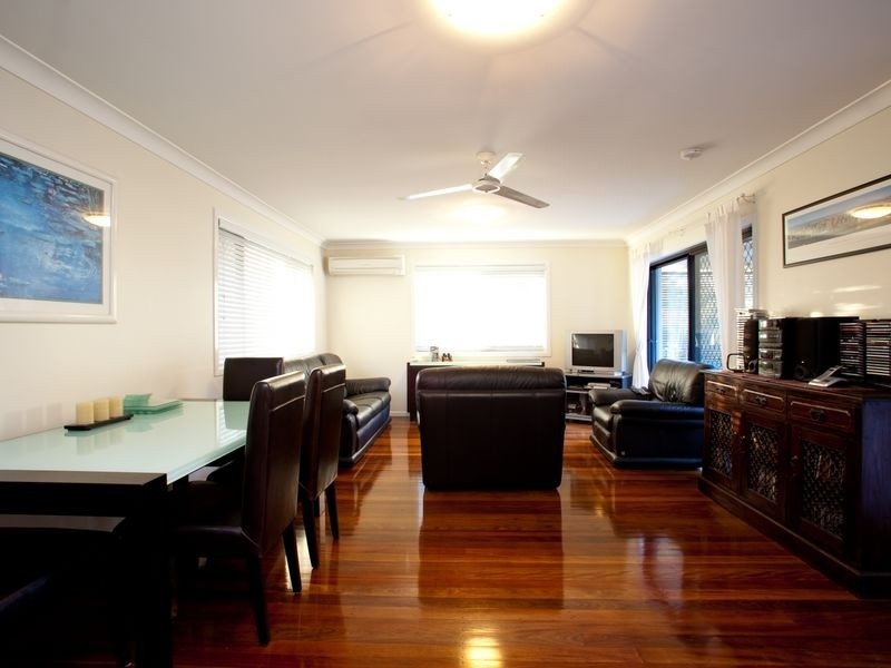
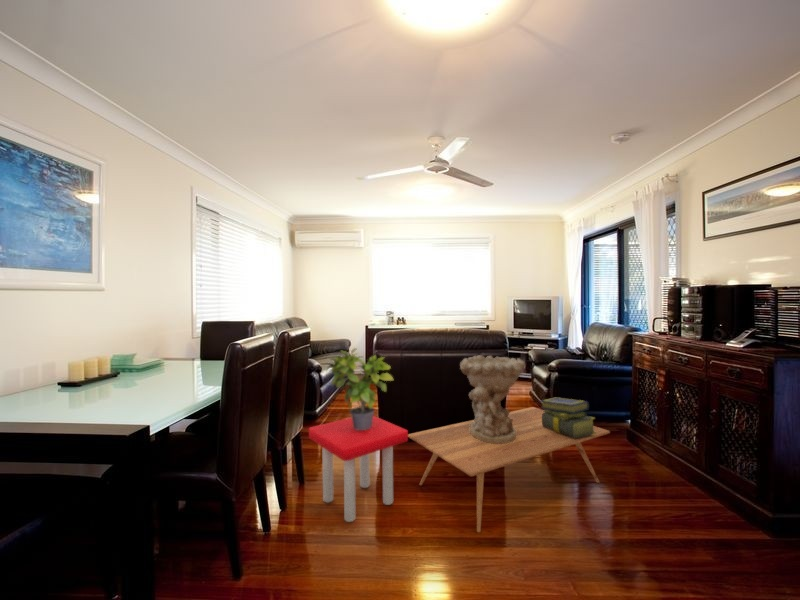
+ stool (360, 465)
+ decorative bowl (492, 395)
+ potted plant (357, 387)
+ stack of books (565, 414)
+ coffee table (509, 458)
